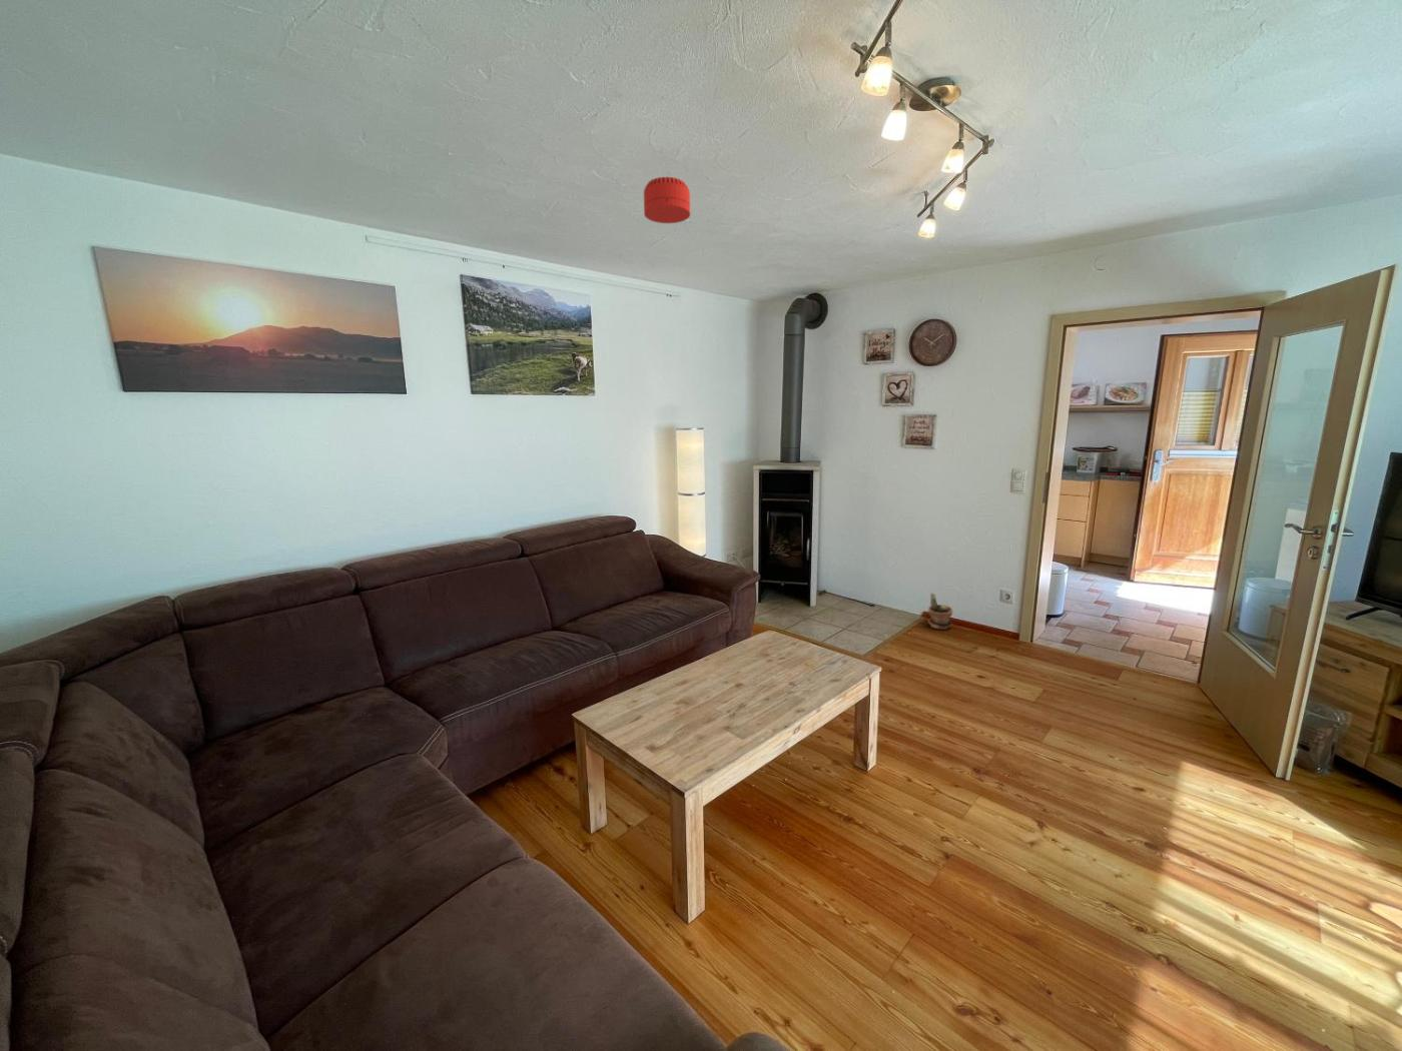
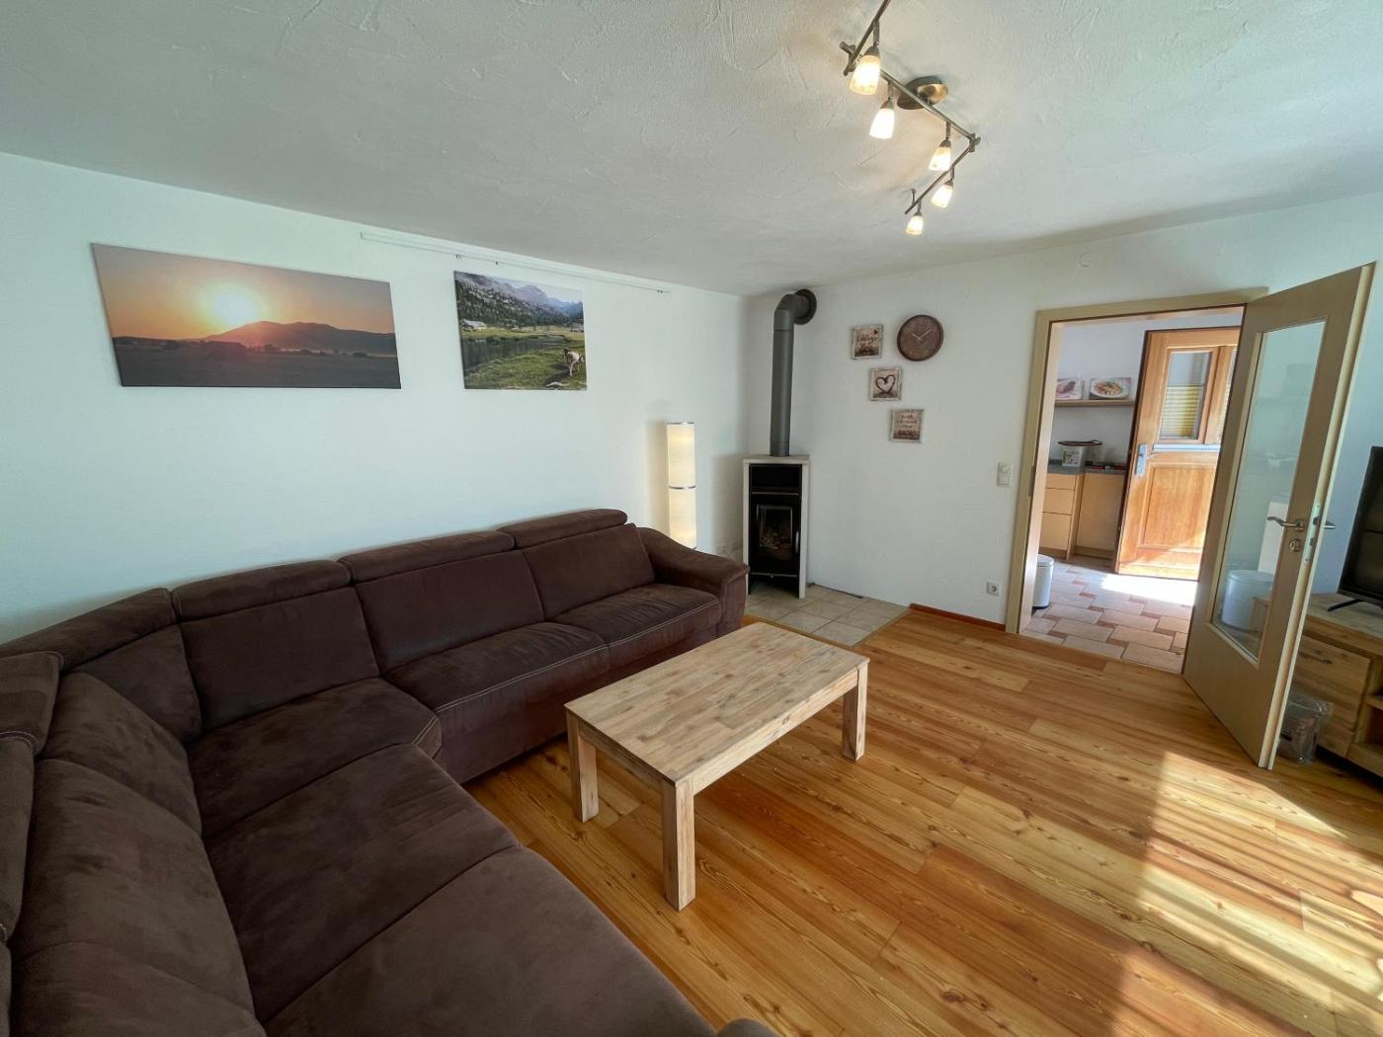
- smoke detector (667, 199)
- potted plant (941, 609)
